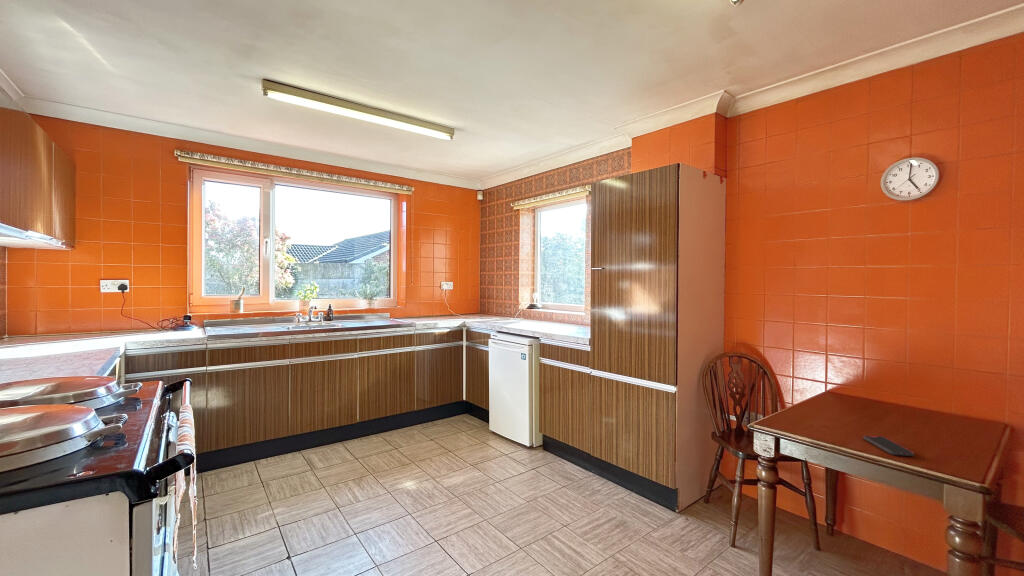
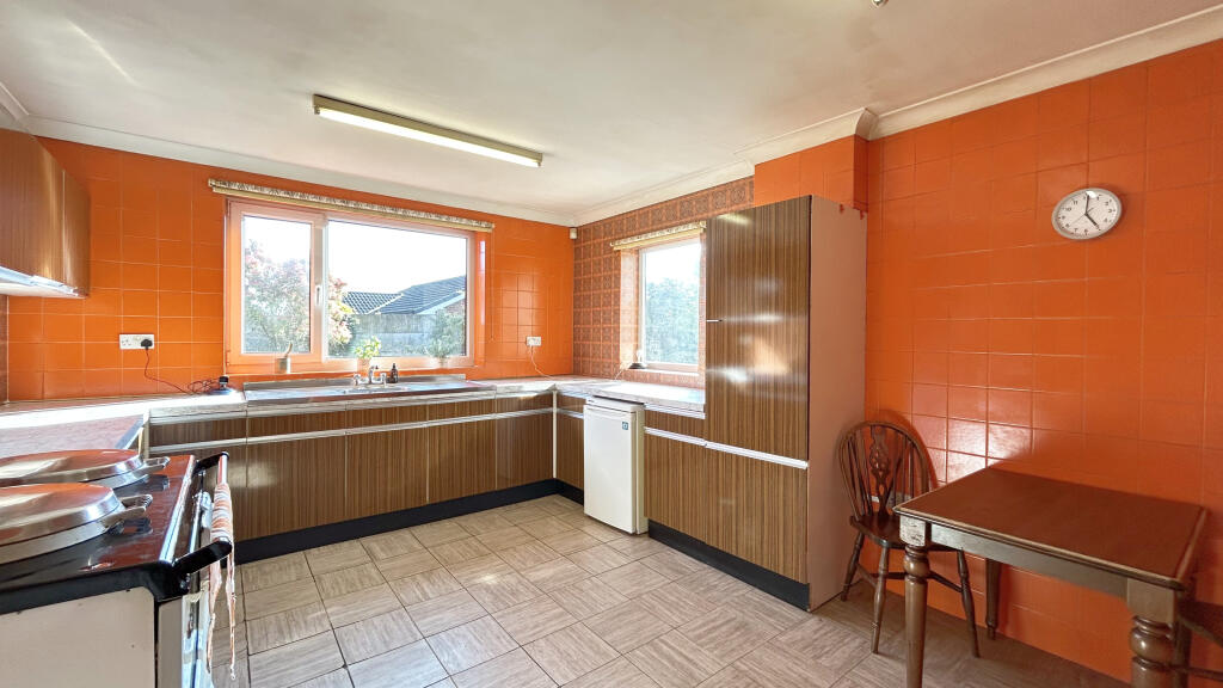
- smartphone (887, 445)
